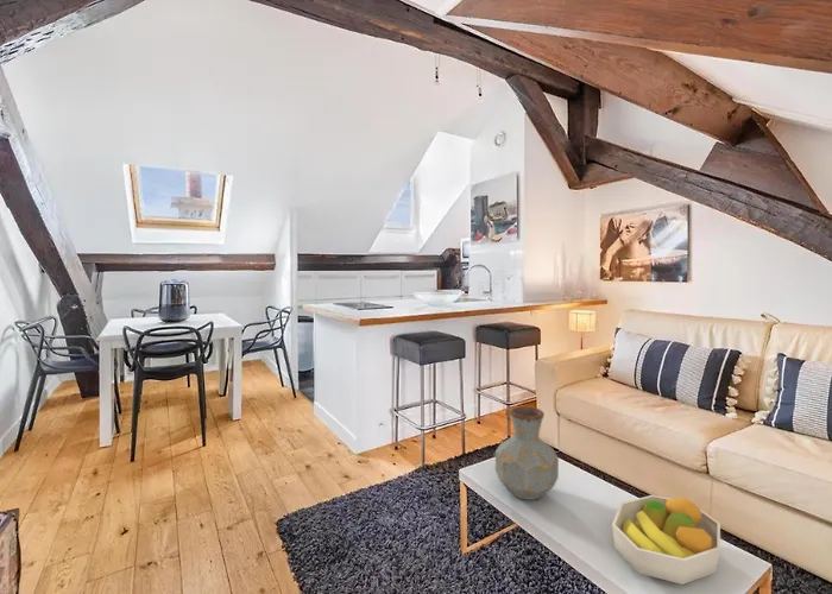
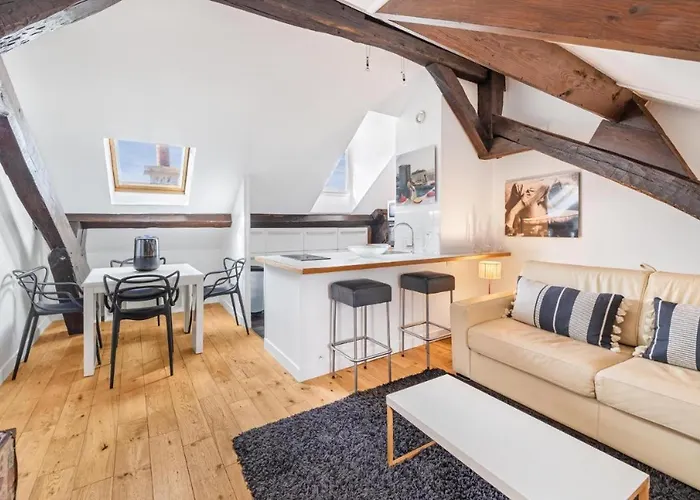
- vase (525, 451)
- fruit bowl (666, 532)
